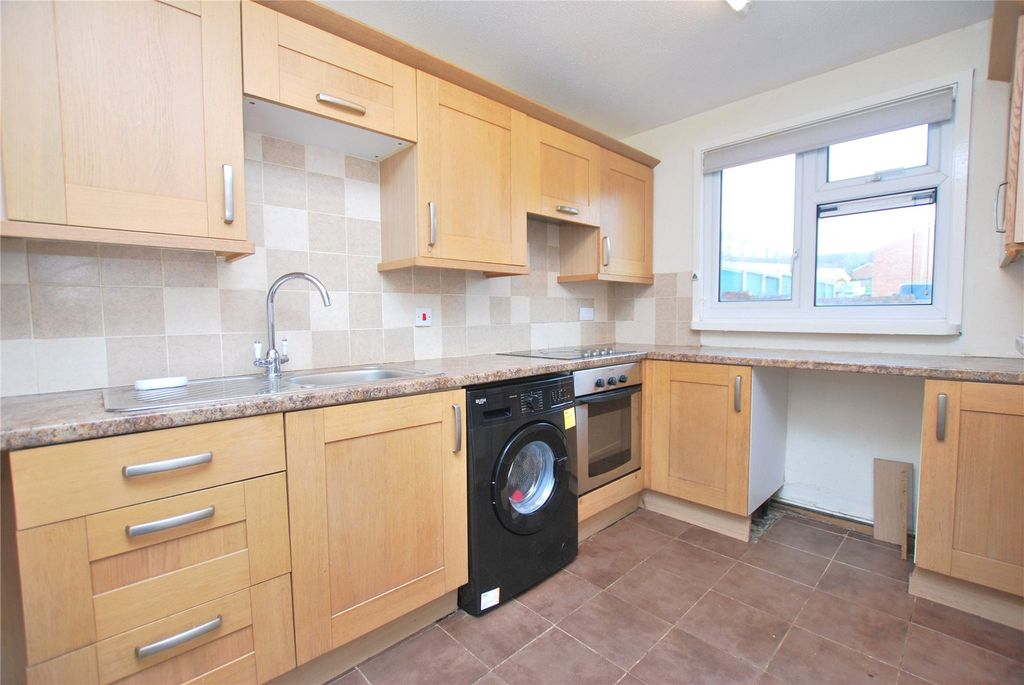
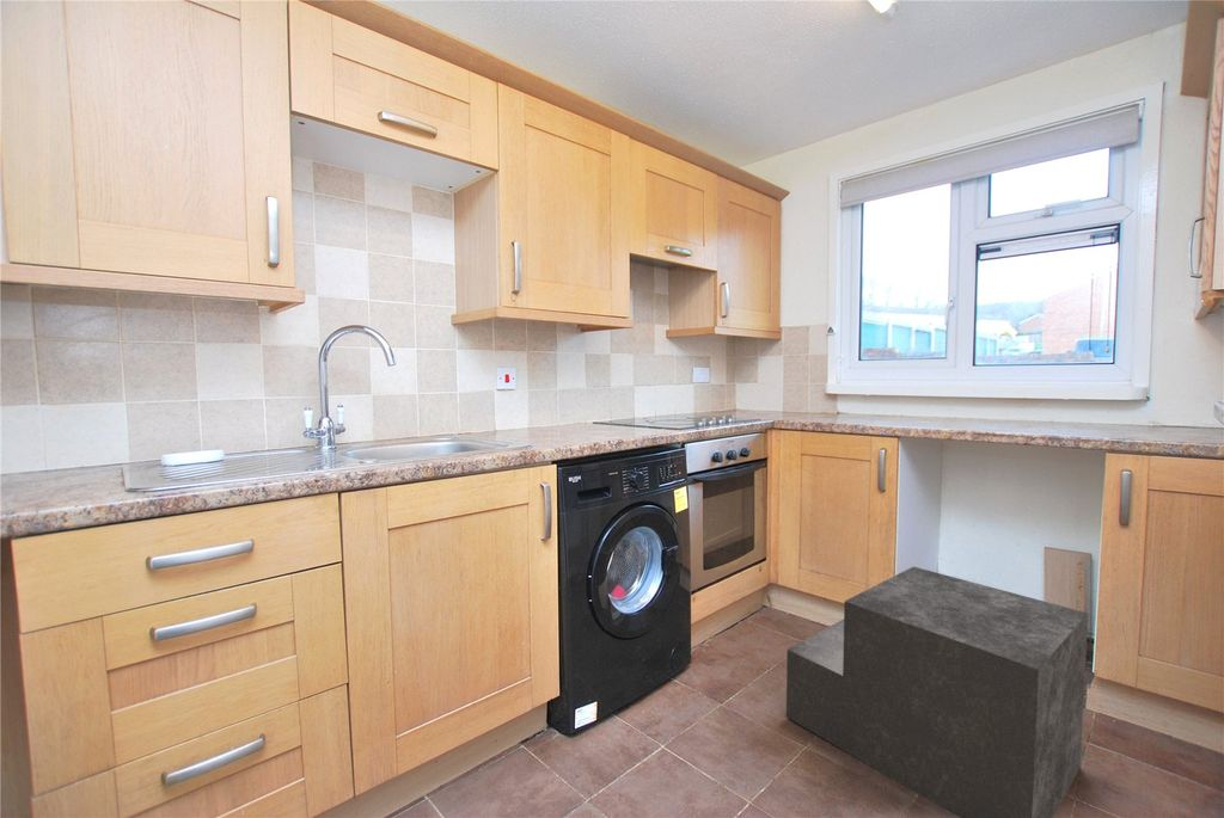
+ step stool (924, 669)
